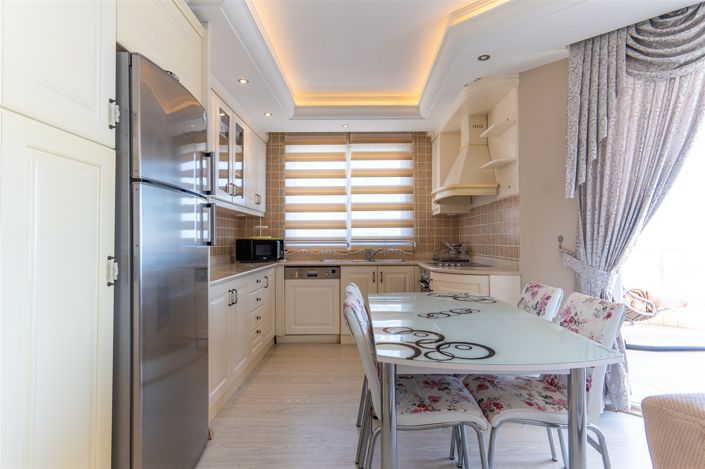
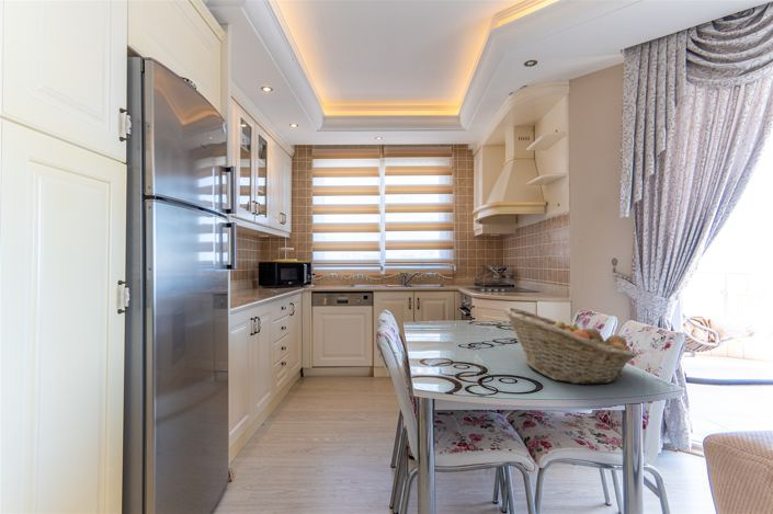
+ fruit basket (562, 340)
